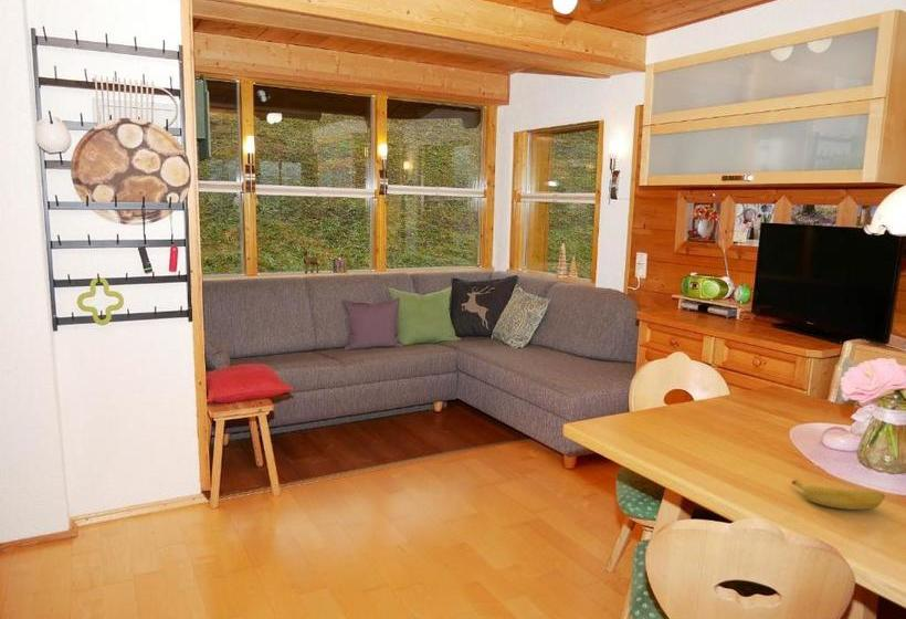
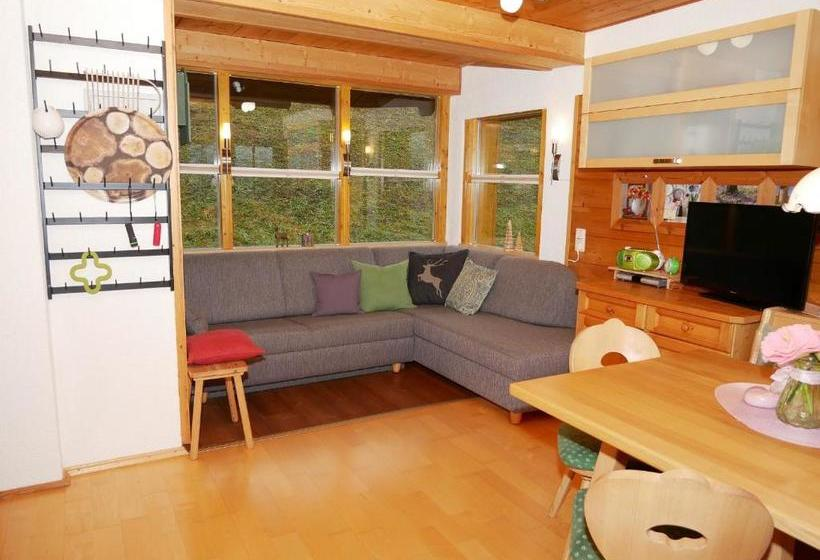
- banana (841, 493)
